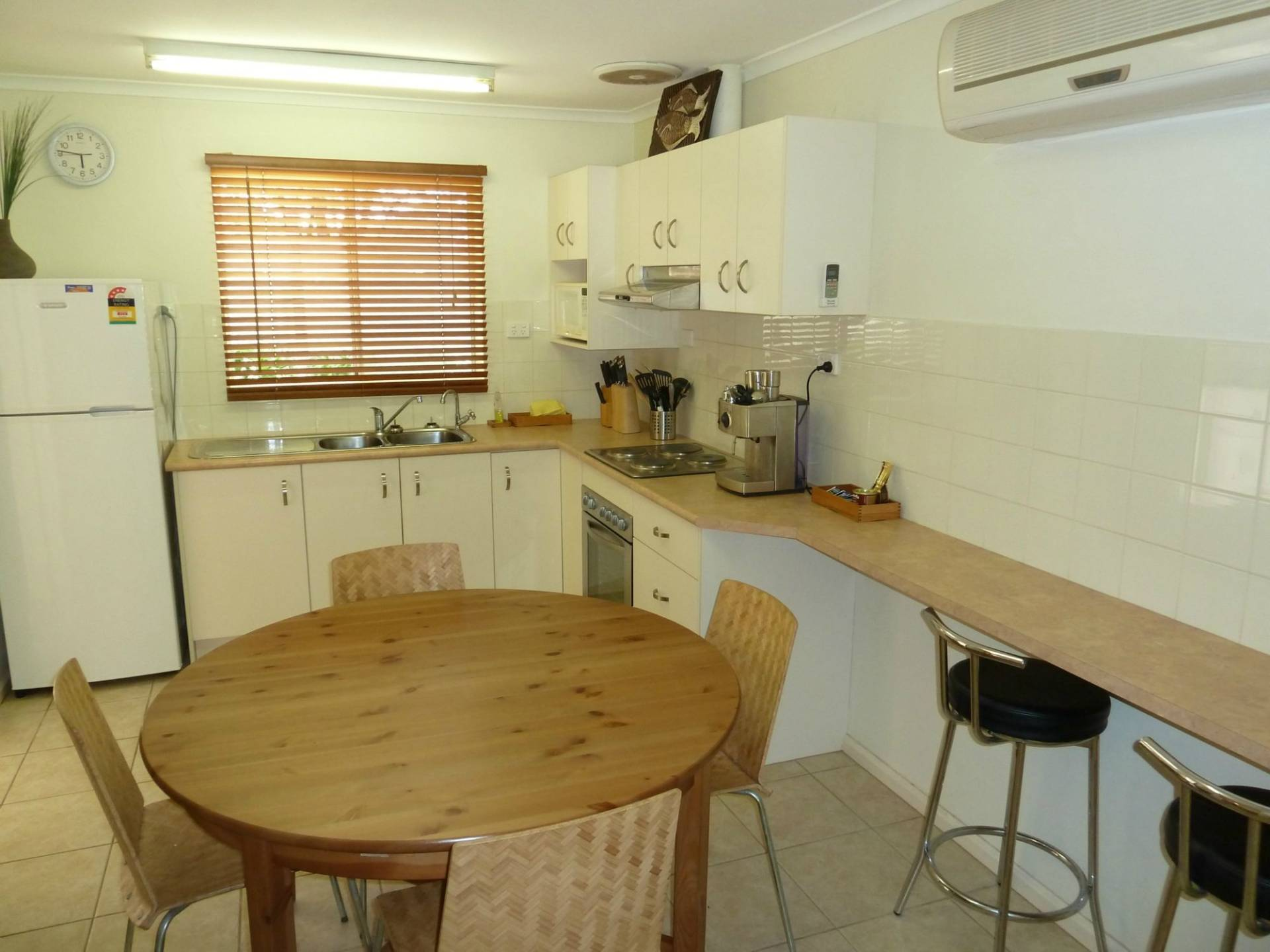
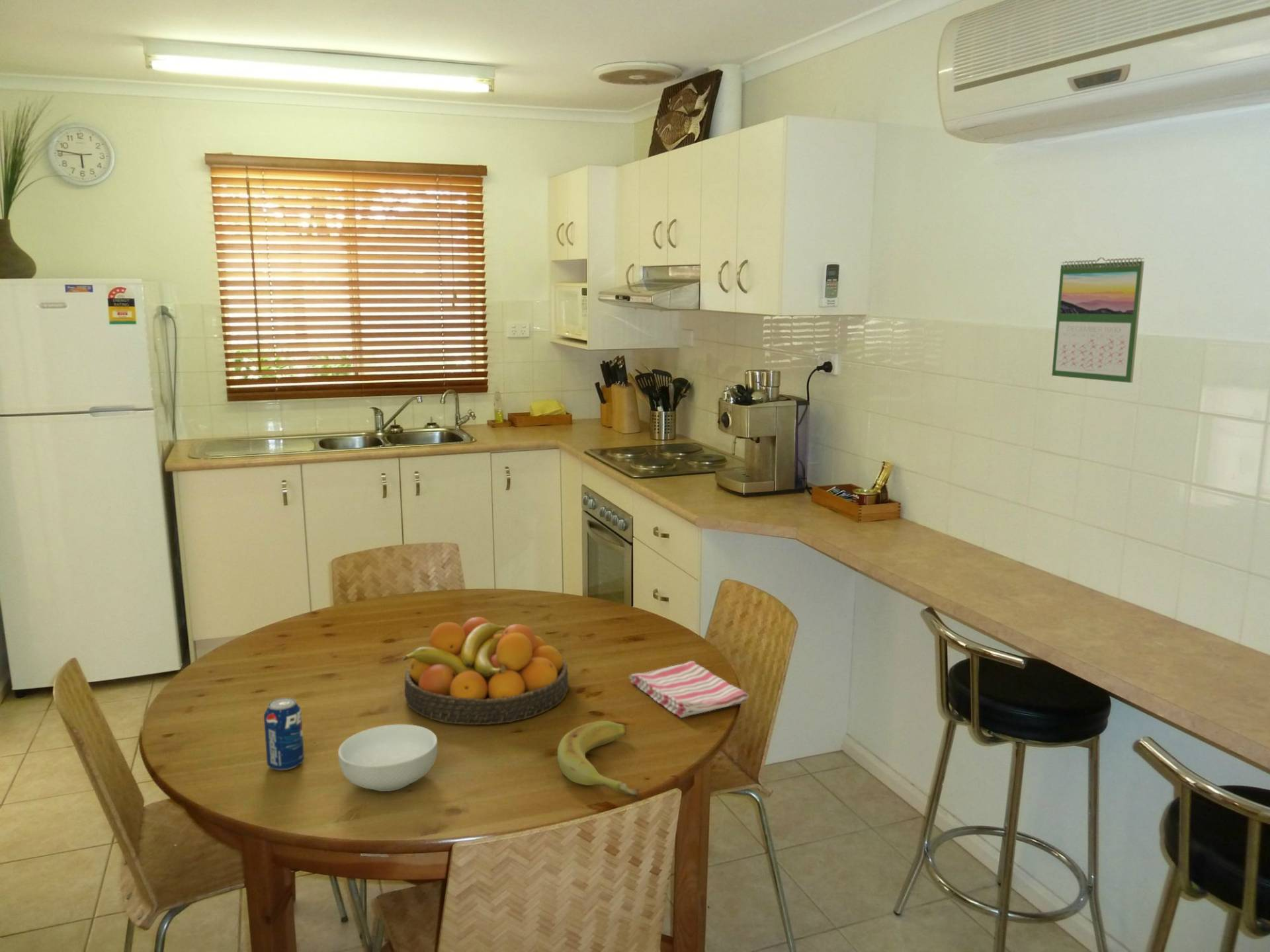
+ calendar (1095, 319)
+ banana (603, 744)
+ cereal bowl (389, 762)
+ beverage can (284, 734)
+ fruit bowl (487, 658)
+ dish towel (687, 685)
